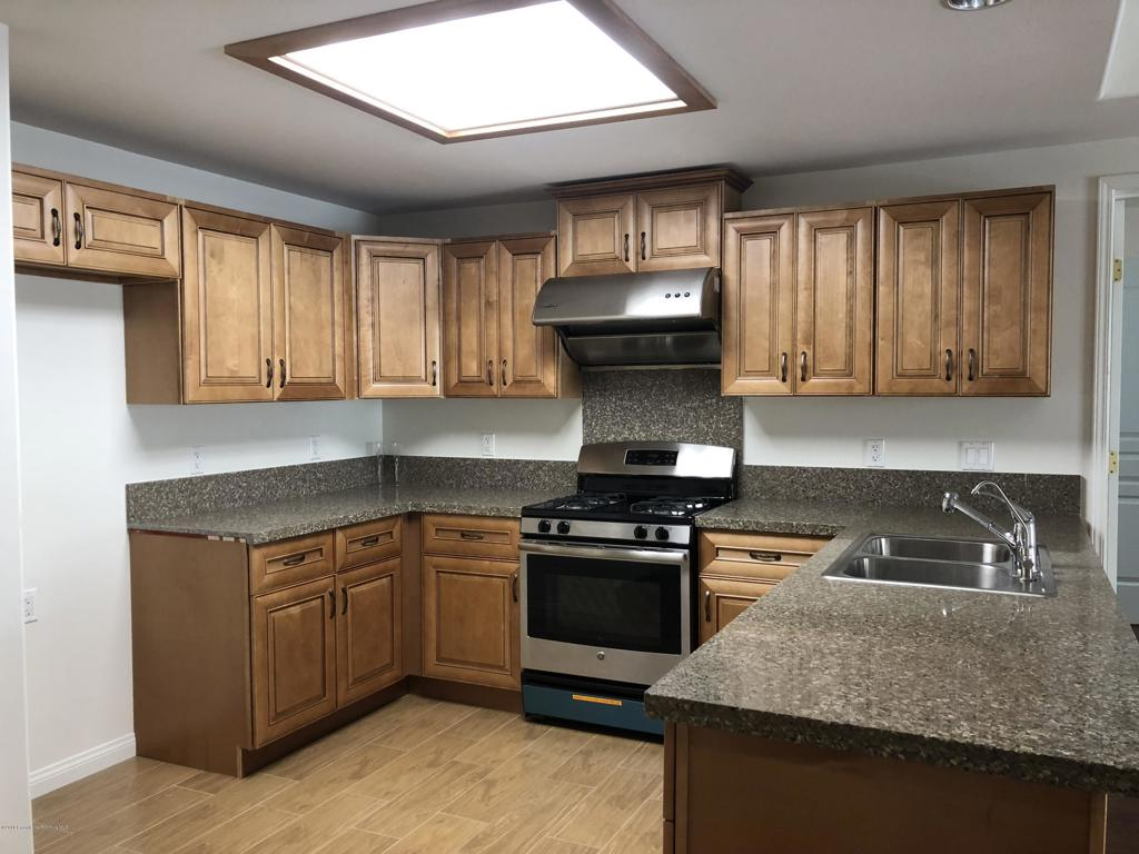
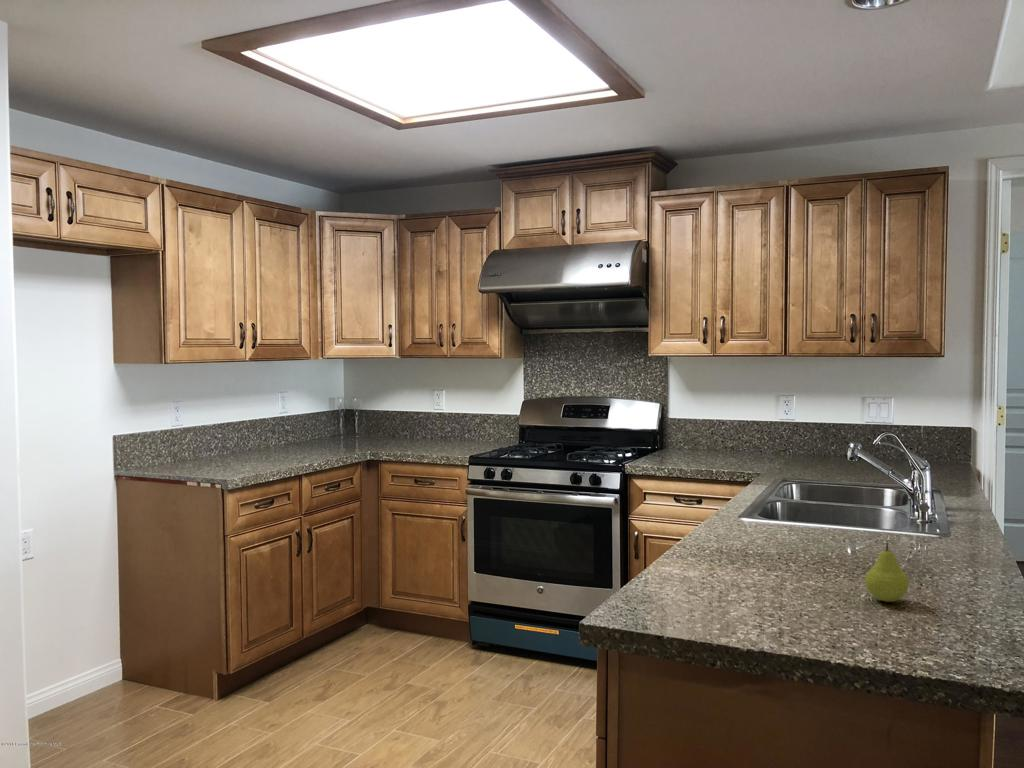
+ fruit (886, 571)
